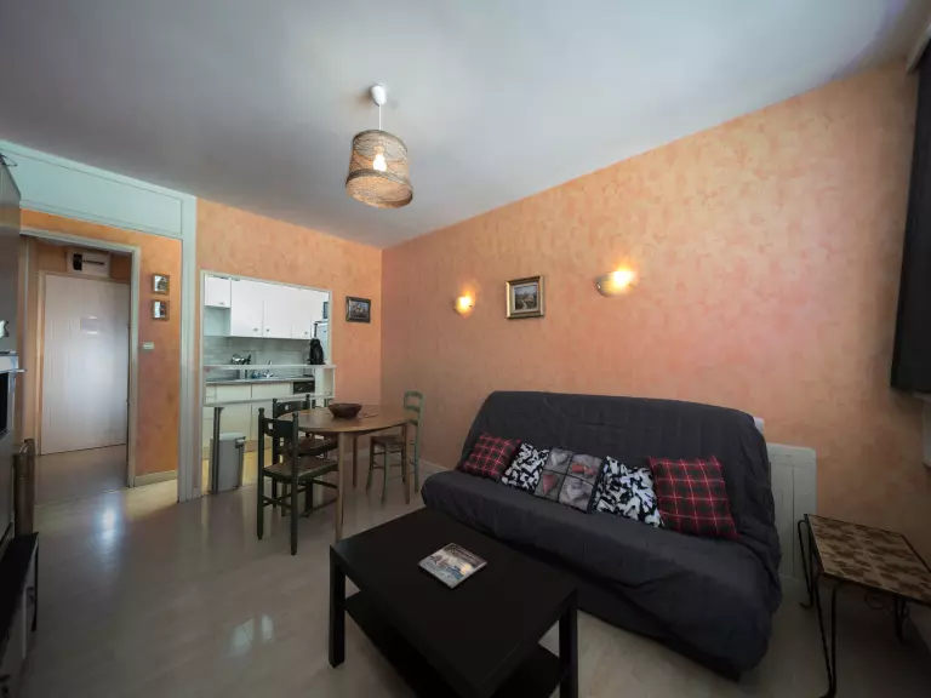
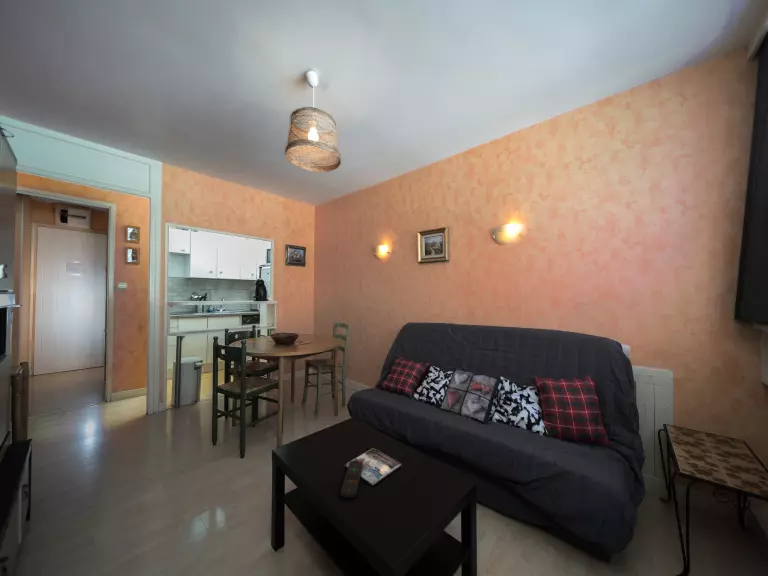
+ remote control (352, 477)
